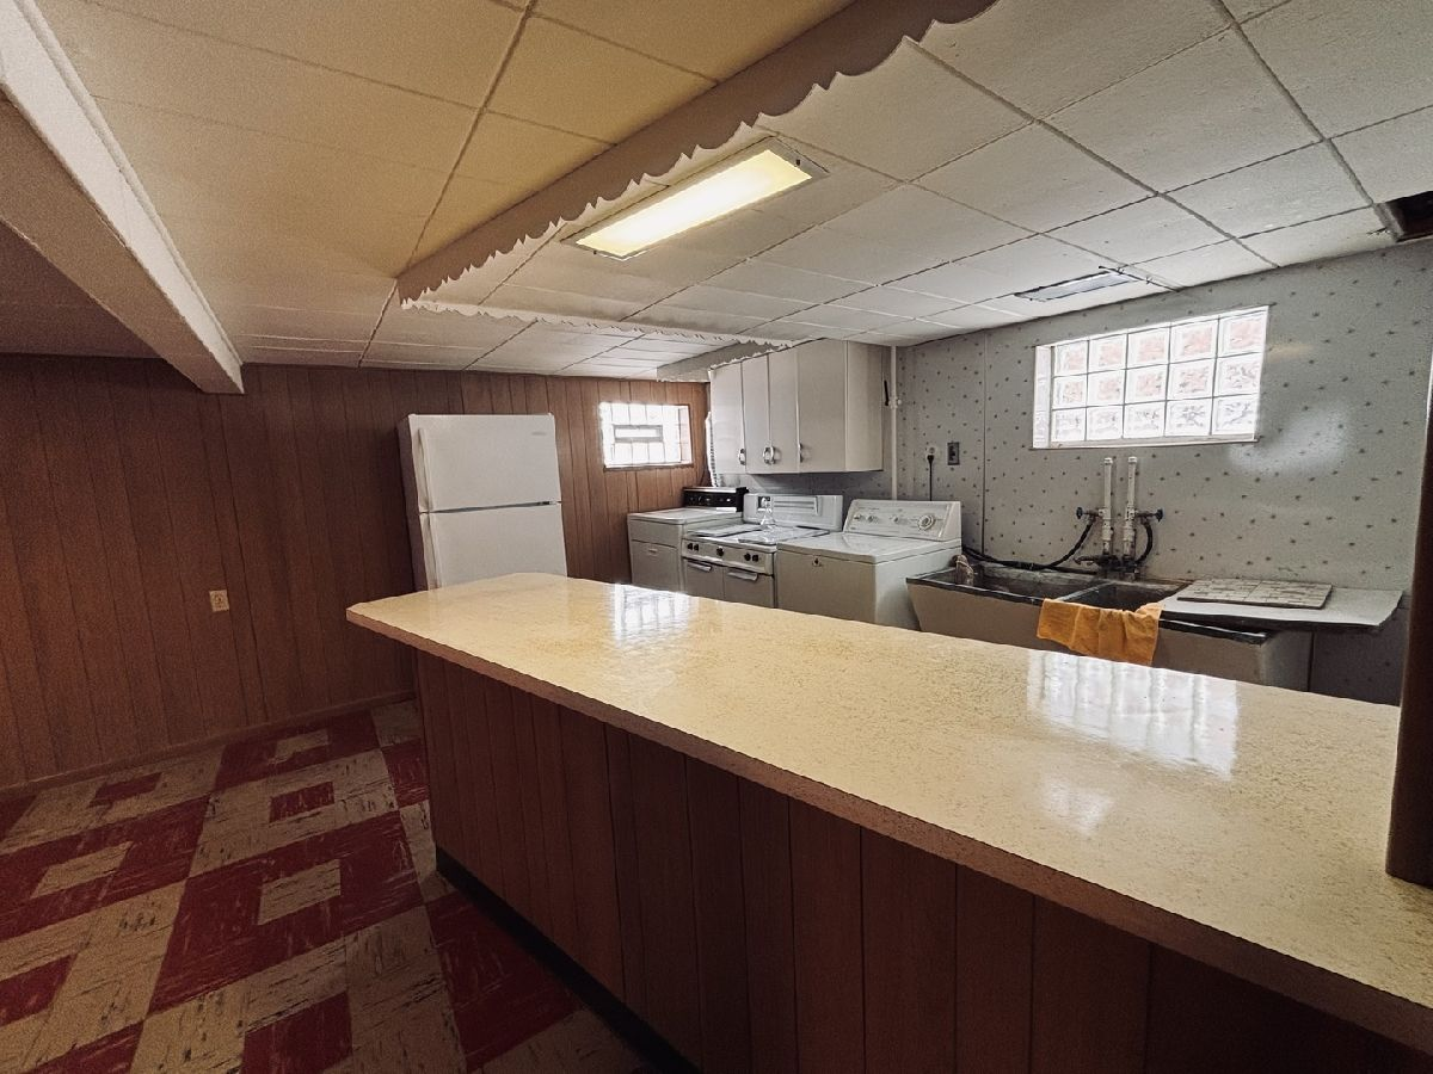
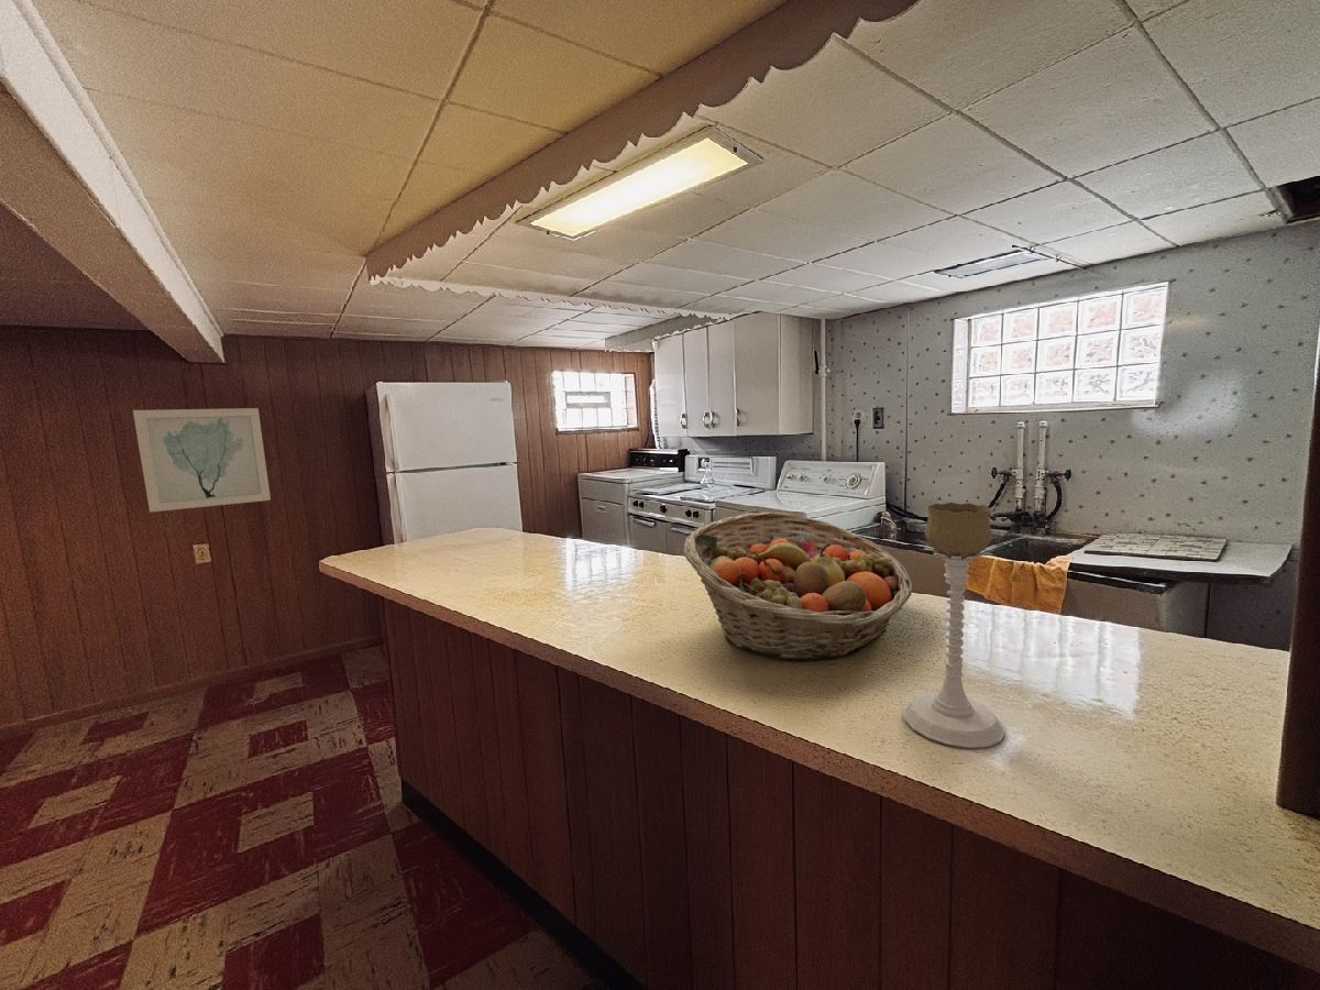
+ candle holder (955, 617)
+ fruit basket (798, 576)
+ wall art (206, 458)
